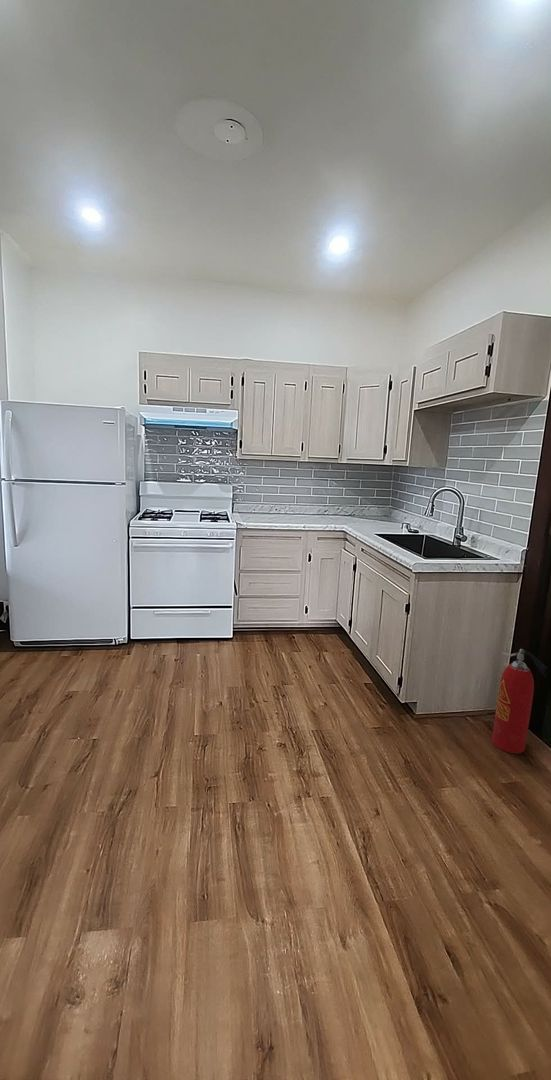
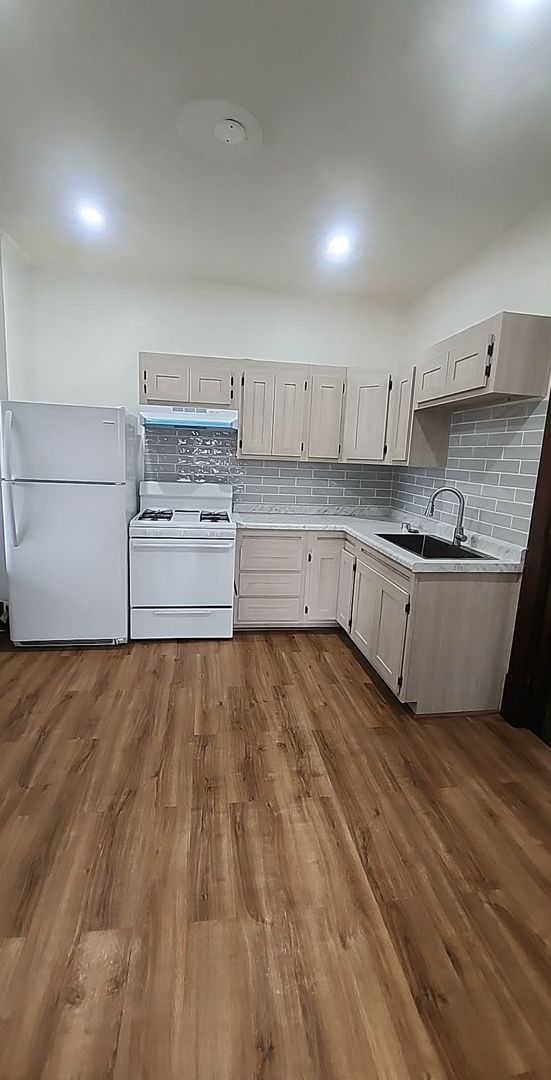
- fire extinguisher (516, 698)
